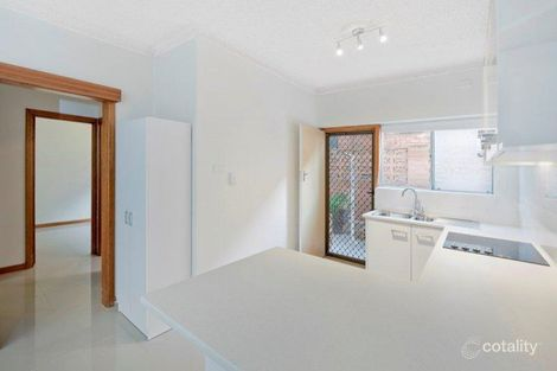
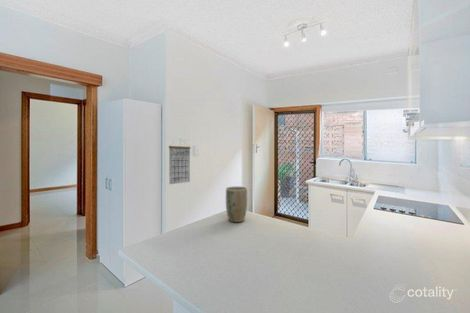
+ plant pot (236, 203)
+ calendar (180, 160)
